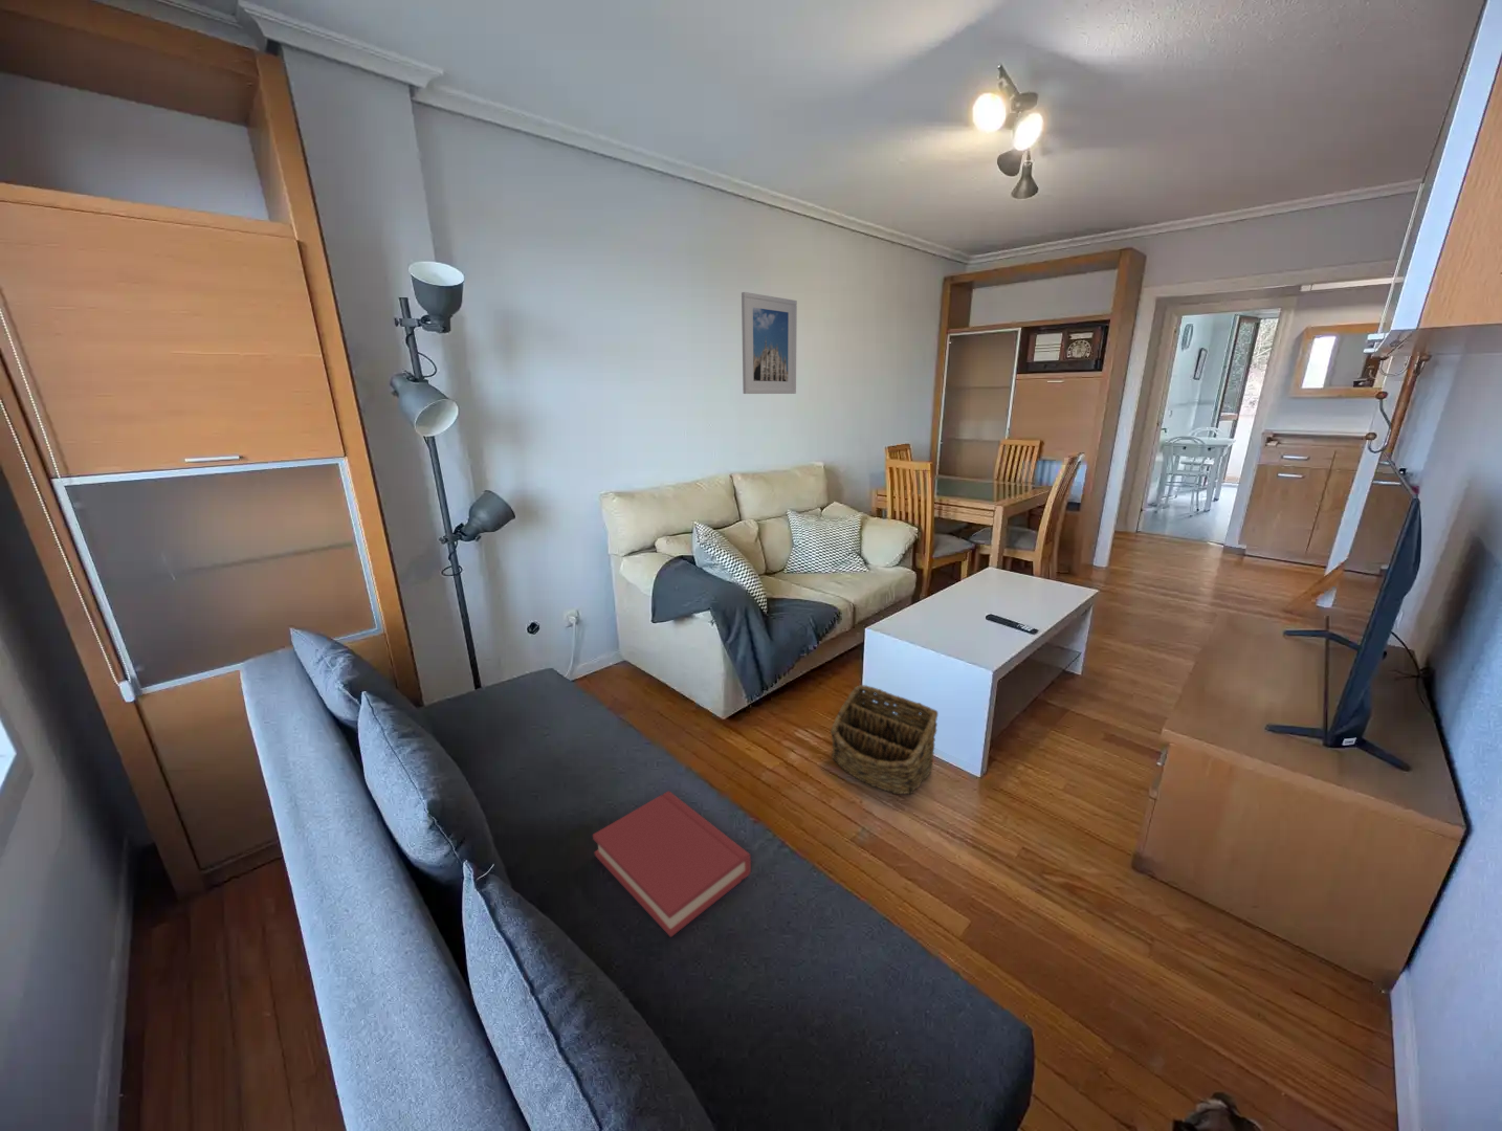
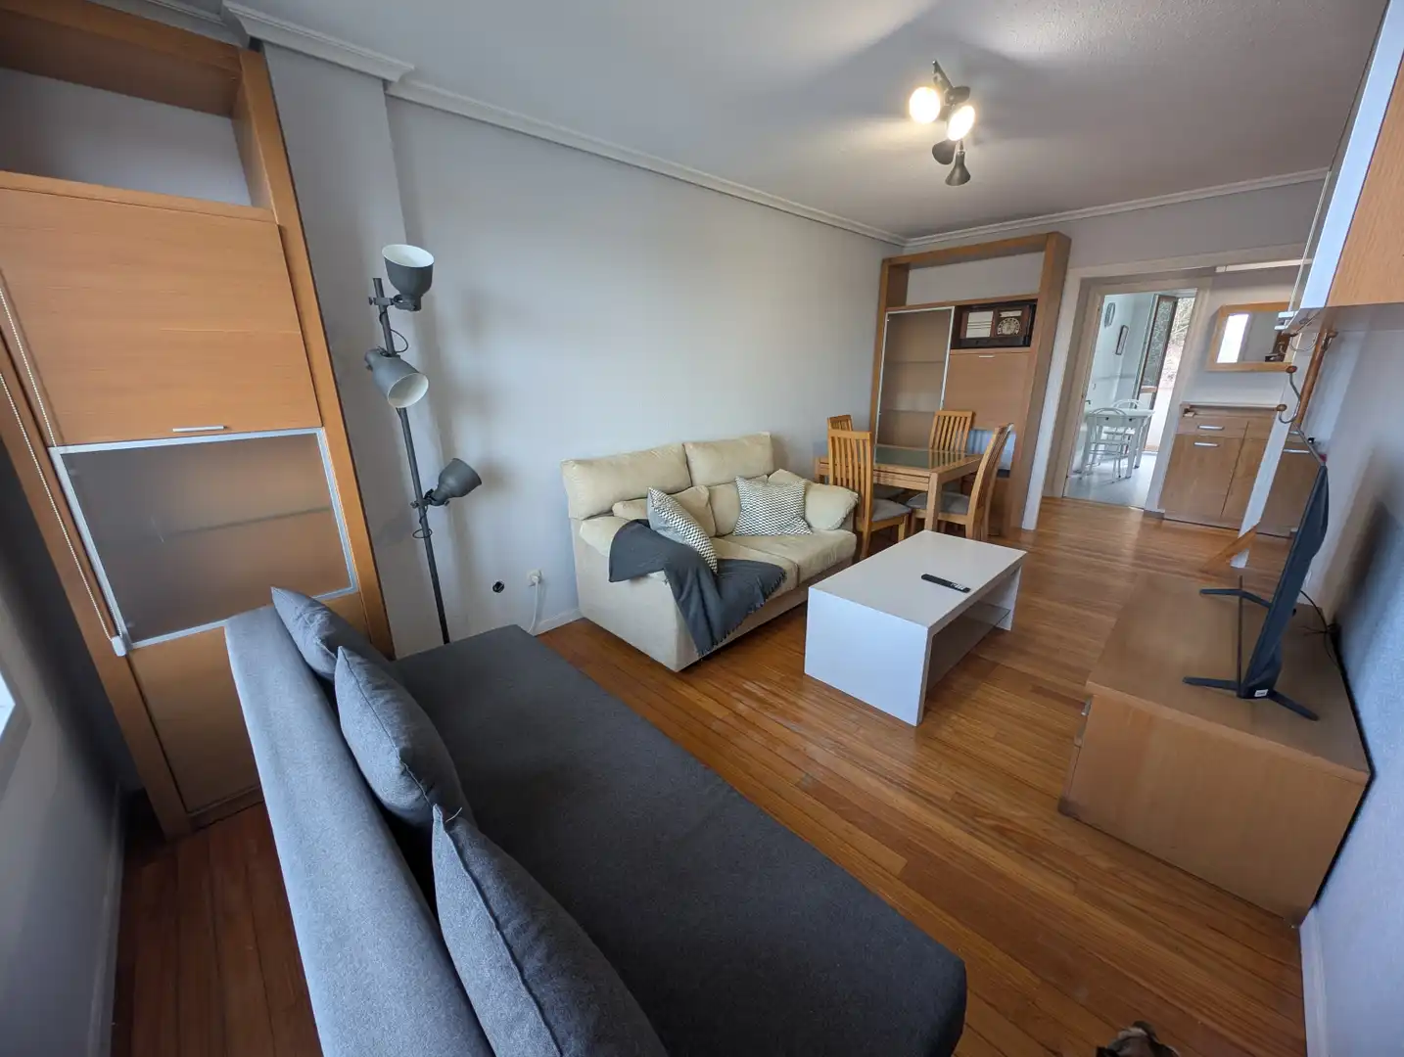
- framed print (770, 346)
- basket (879, 738)
- hardback book (670, 853)
